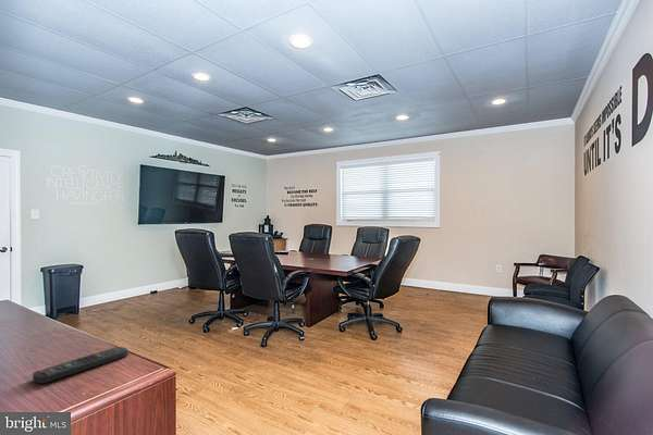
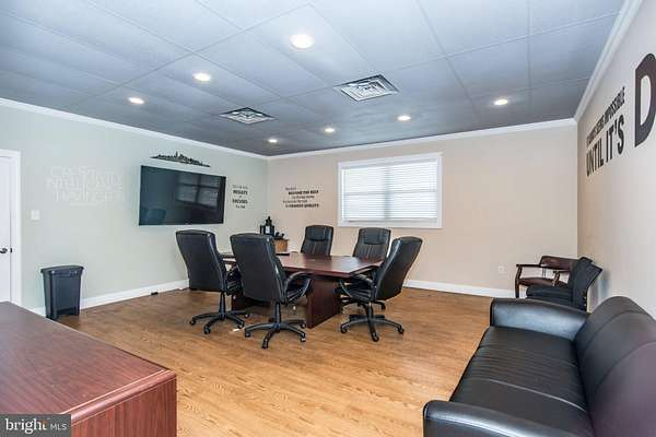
- remote control (84, 362)
